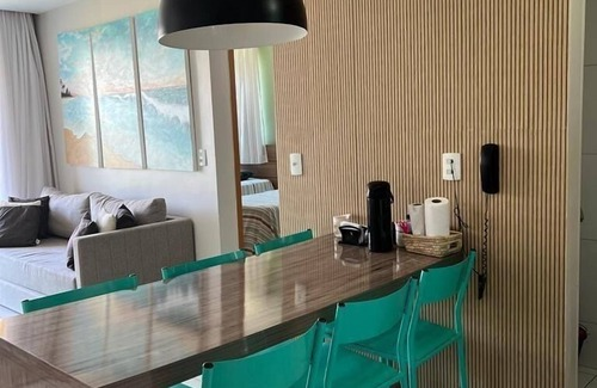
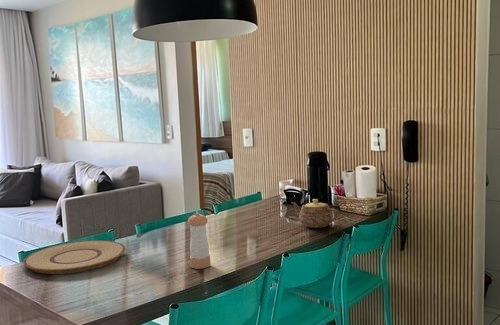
+ pepper shaker (198, 239)
+ teapot (314, 212)
+ plate (76, 256)
